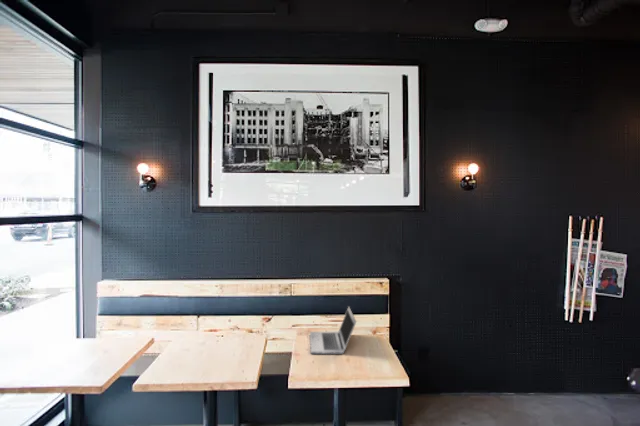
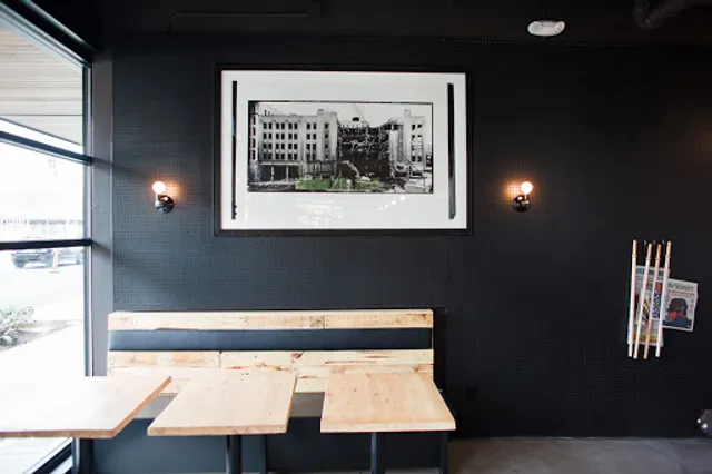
- laptop (331, 332)
